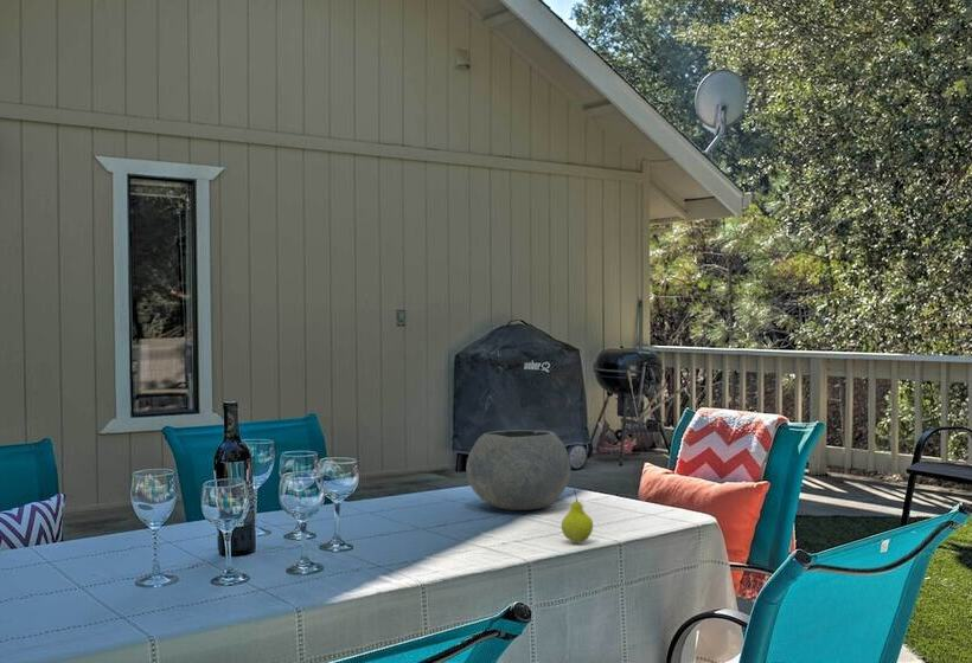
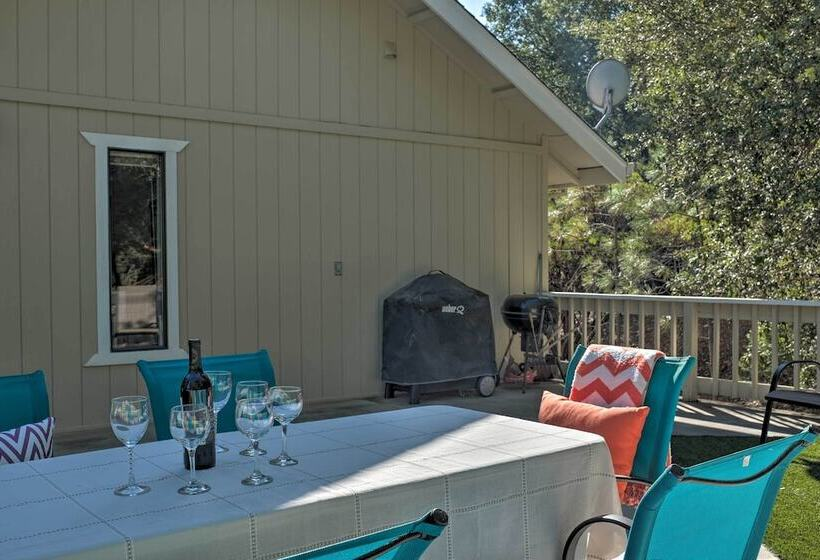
- bowl (518, 469)
- fruit (577, 515)
